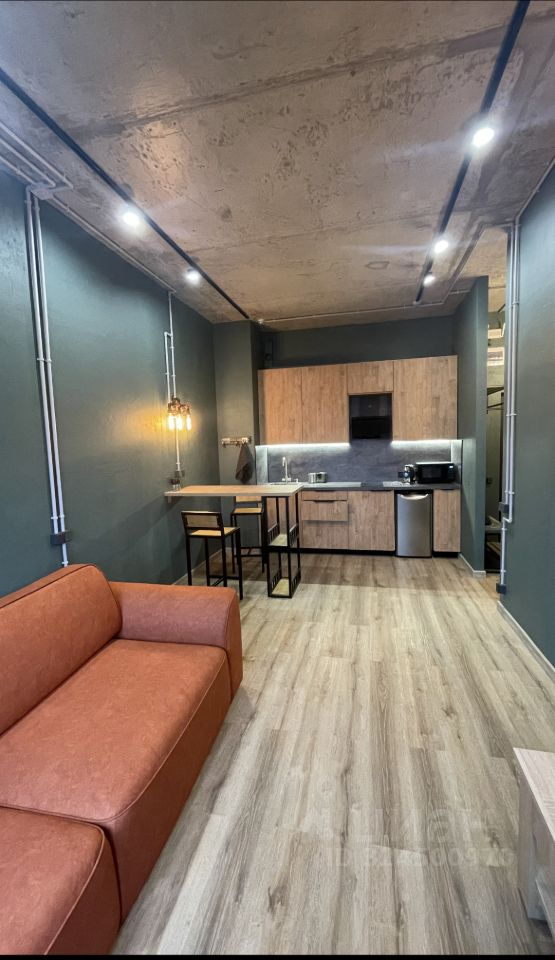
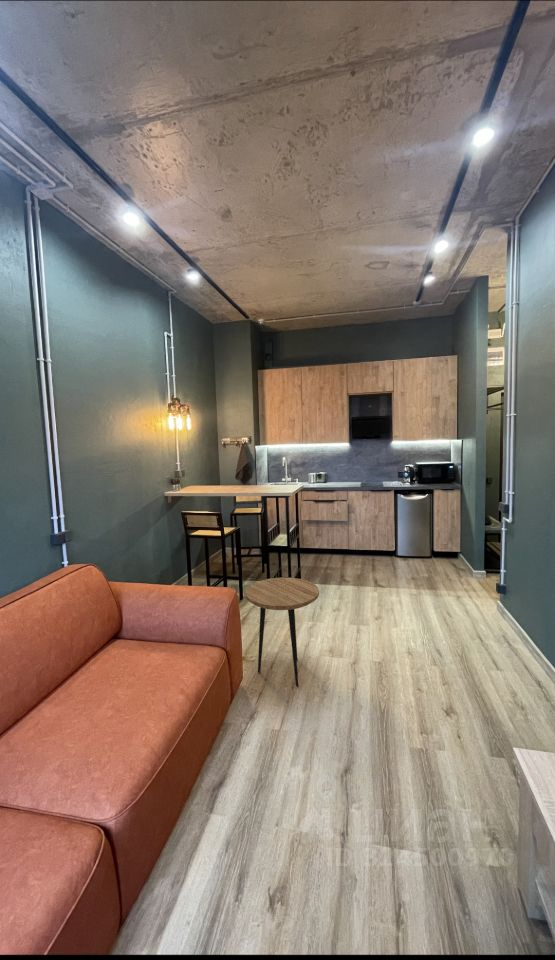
+ side table (290, 631)
